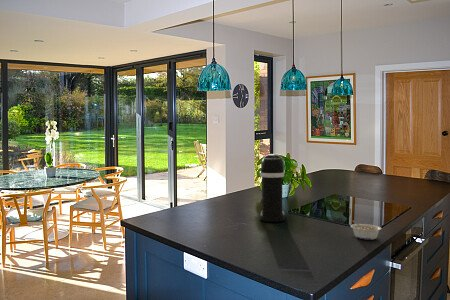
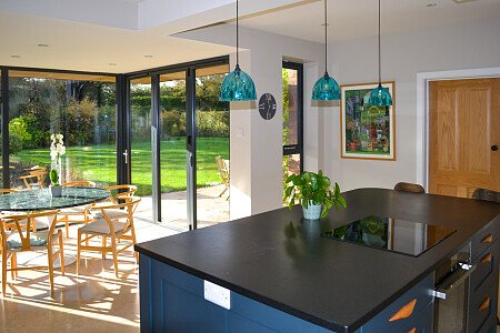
- coffee maker (272, 186)
- legume (364, 230)
